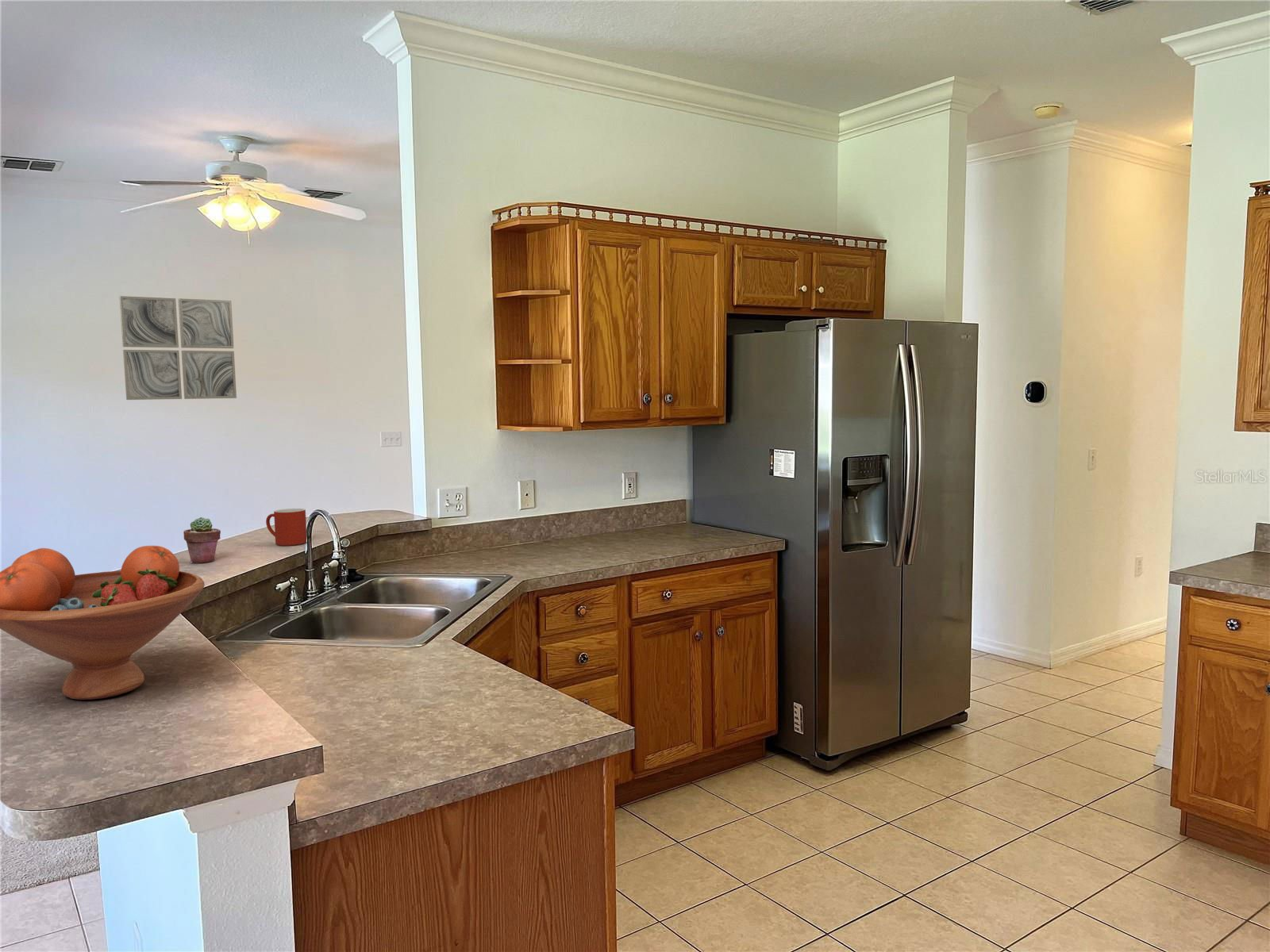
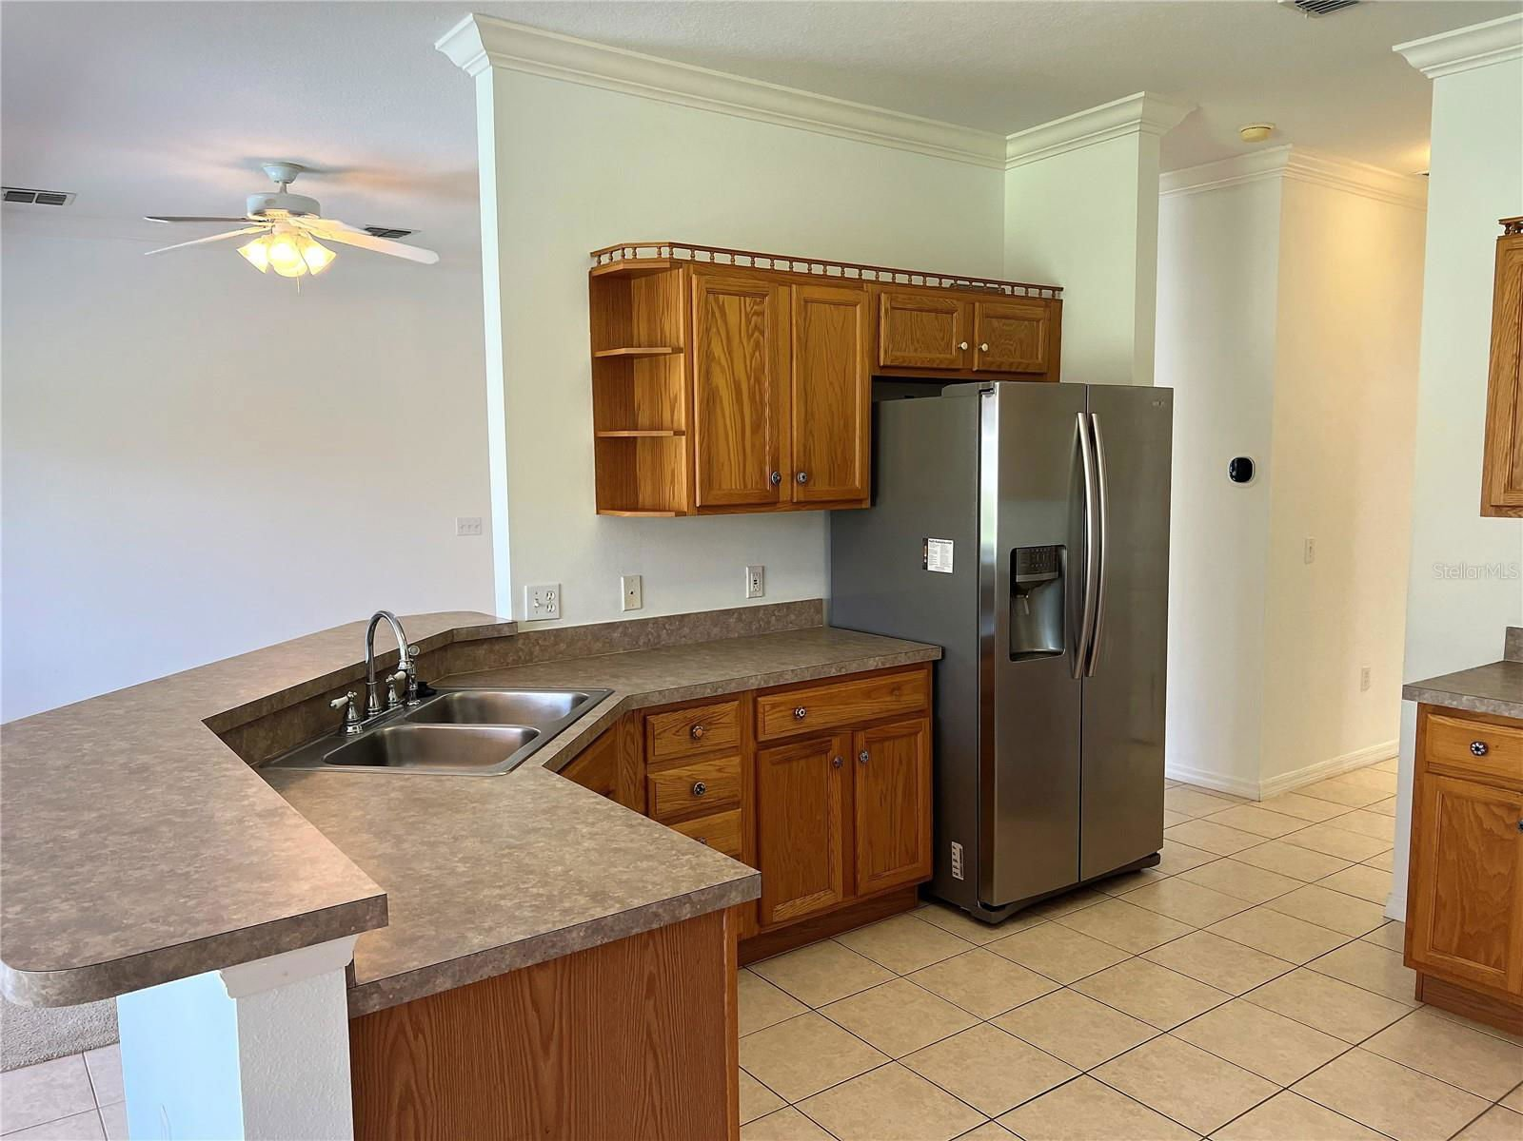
- mug (284, 526)
- fruit bowl (99, 620)
- potted succulent (202, 539)
- wall art (181, 351)
